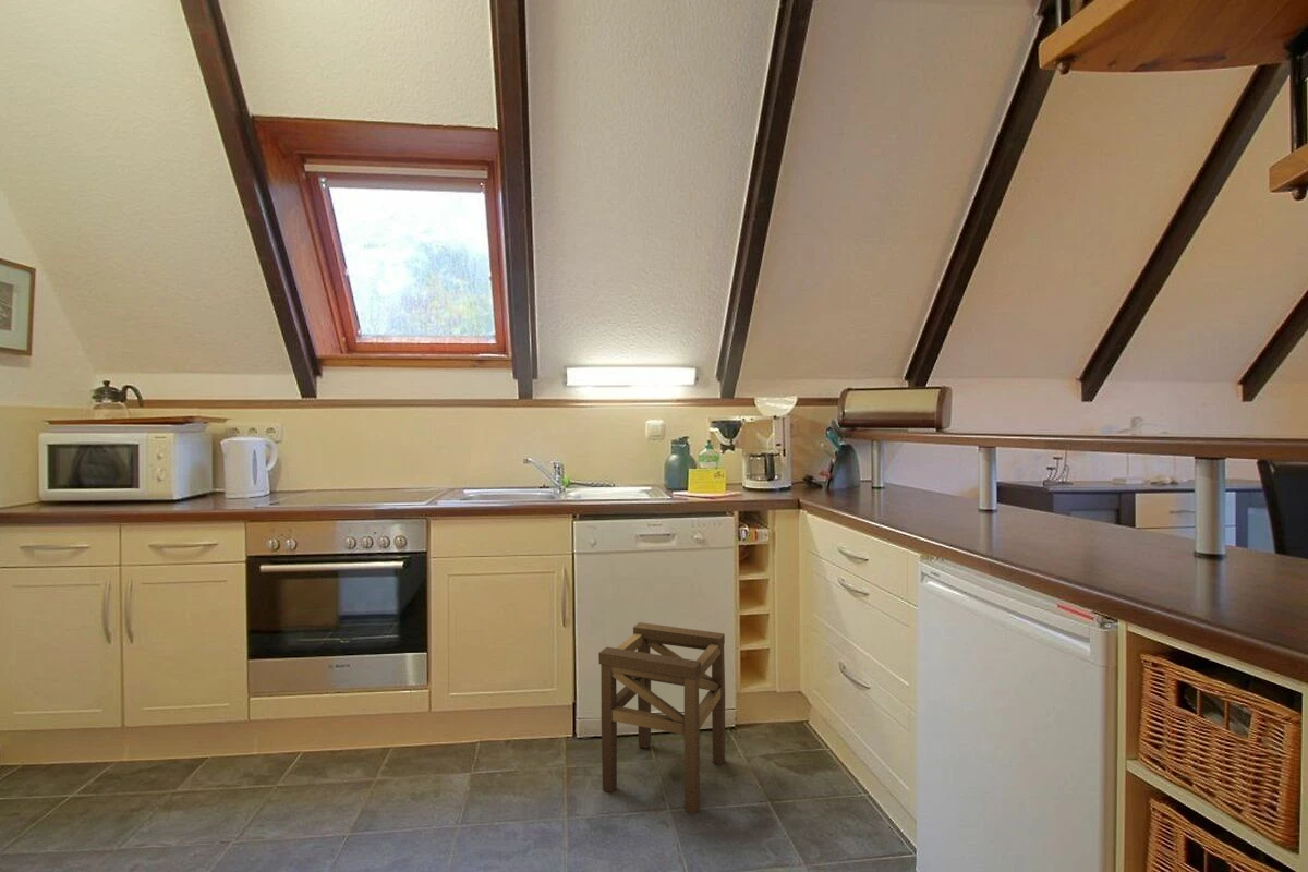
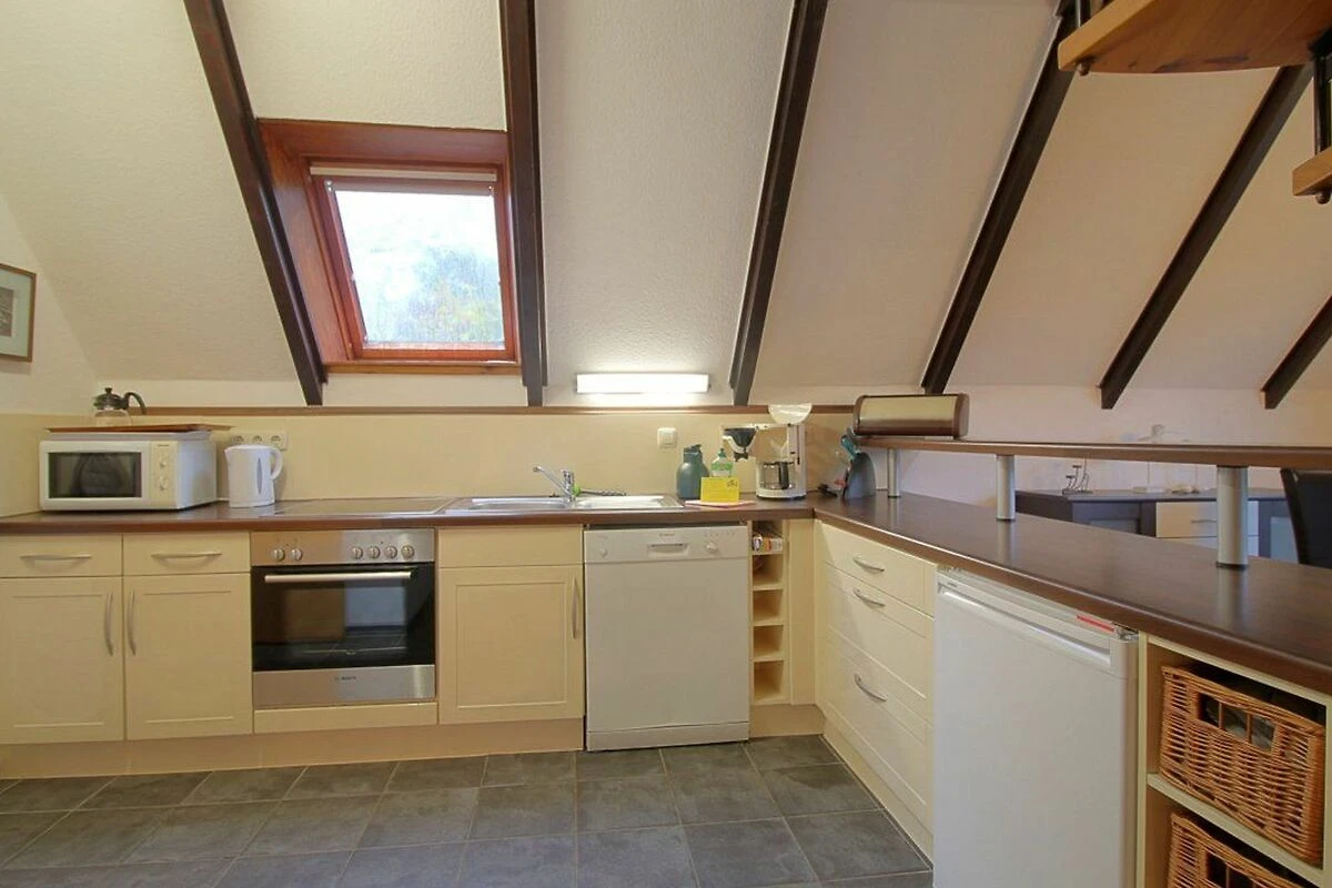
- stool (665, 708)
